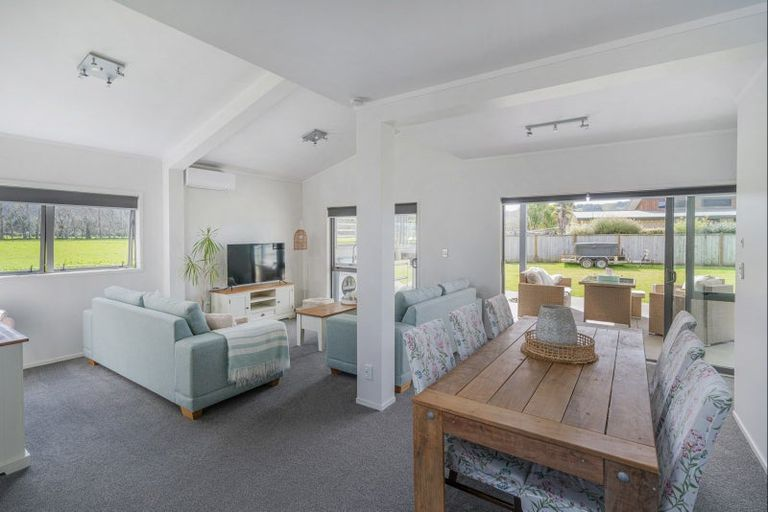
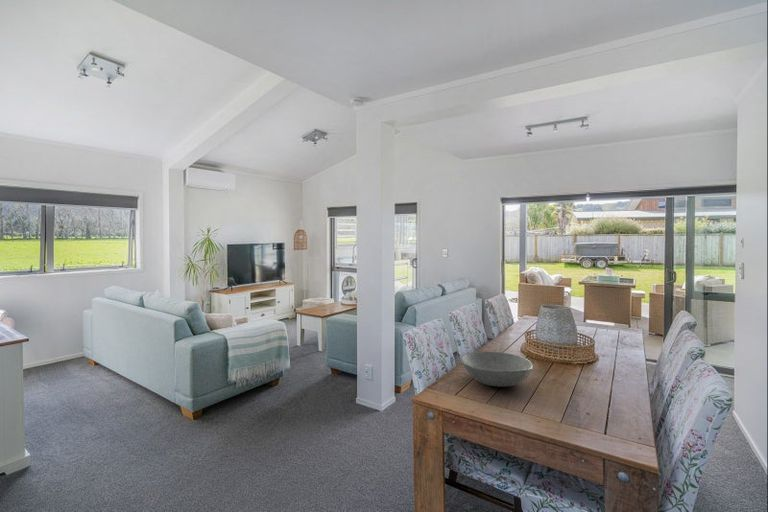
+ bowl (495, 371)
